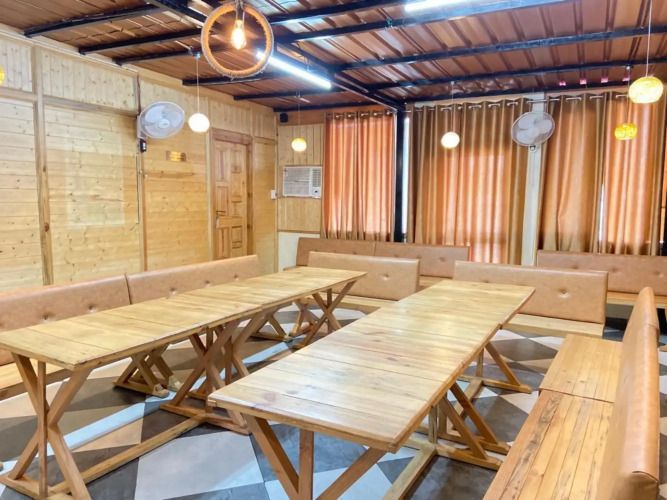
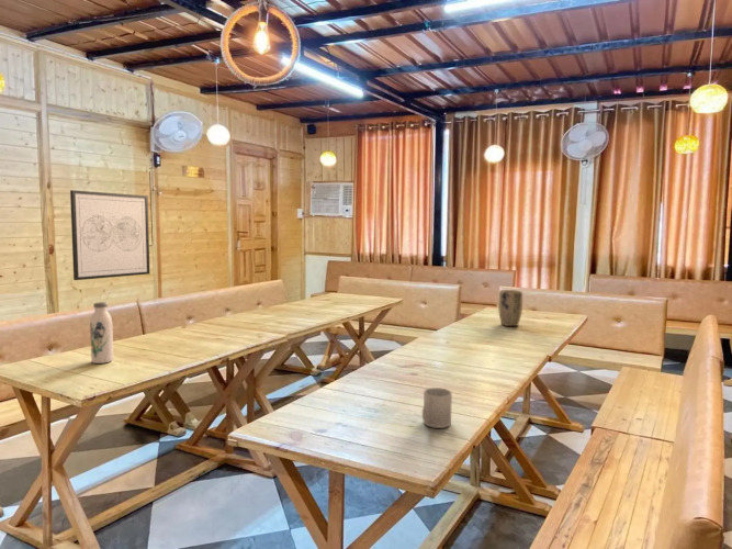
+ plant pot (510, 307)
+ wall art (113, 235)
+ mug (433, 408)
+ water bottle (101, 332)
